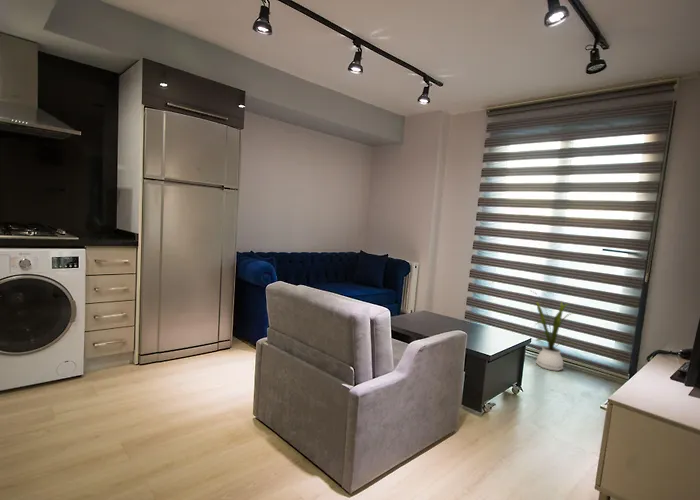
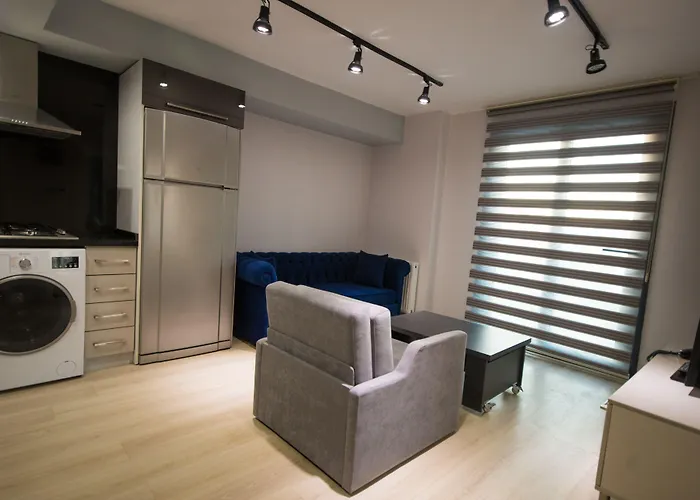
- house plant (550, 330)
